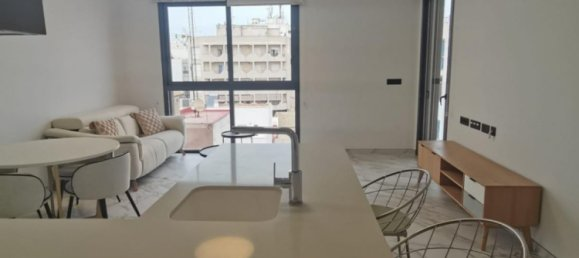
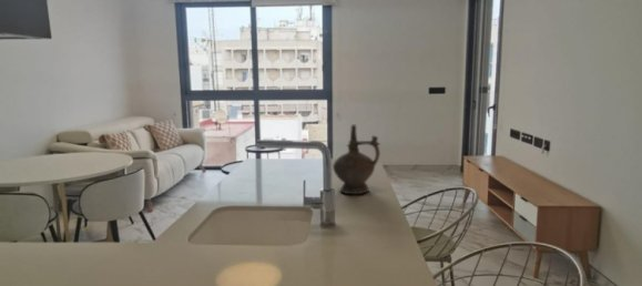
+ ceremonial vessel (356, 157)
